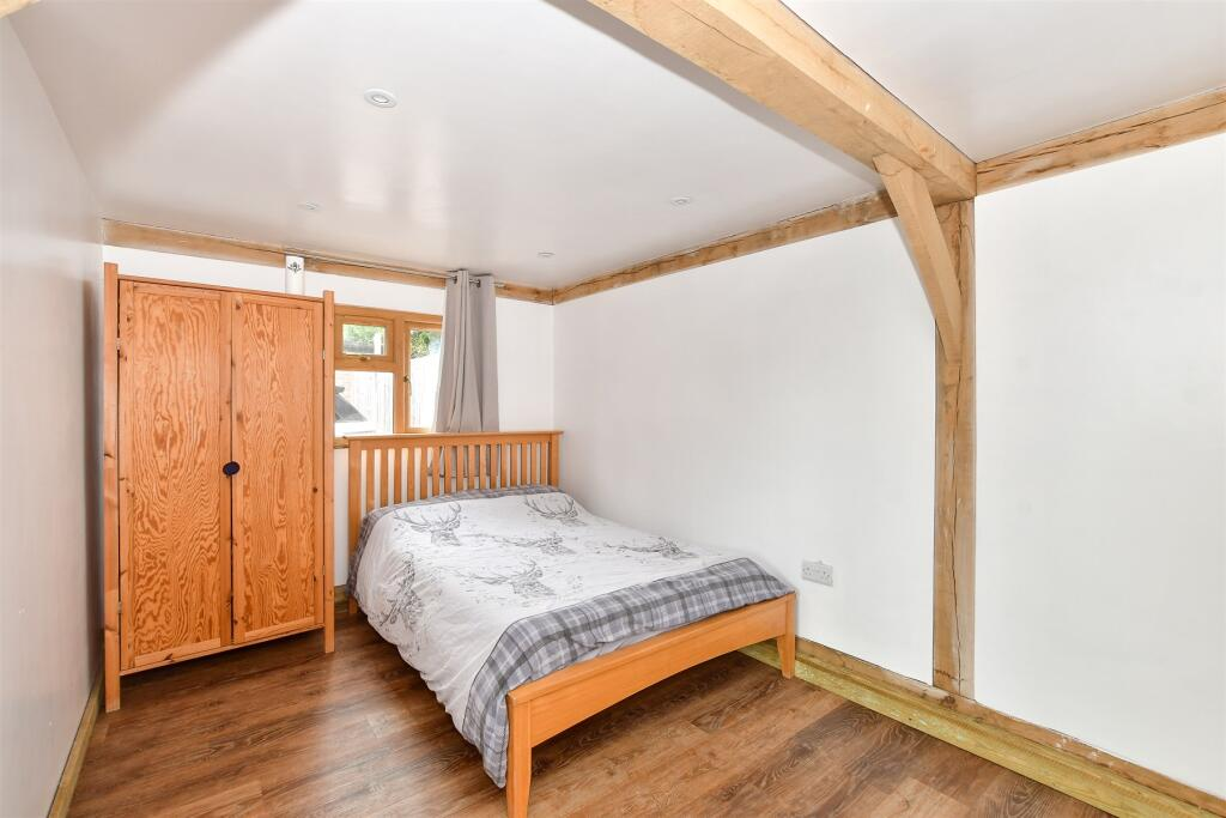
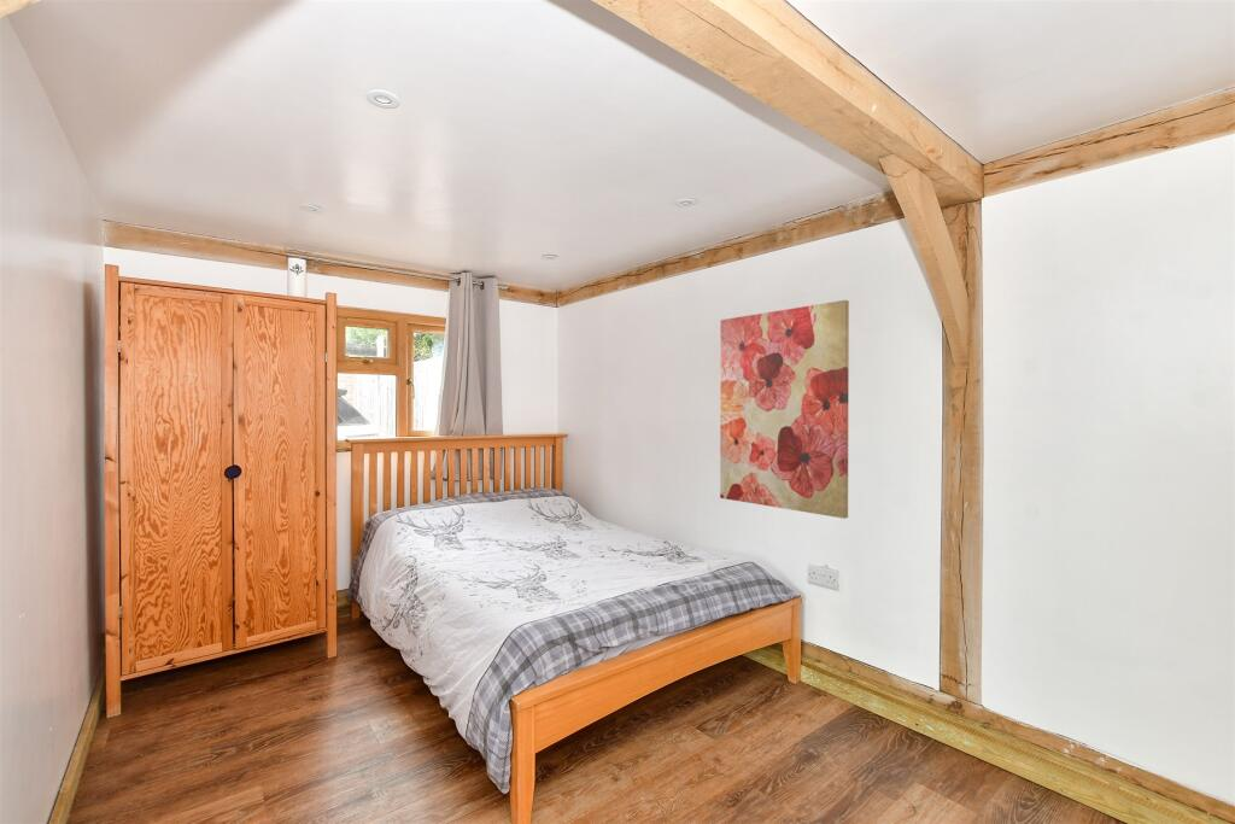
+ wall art (778, 409)
